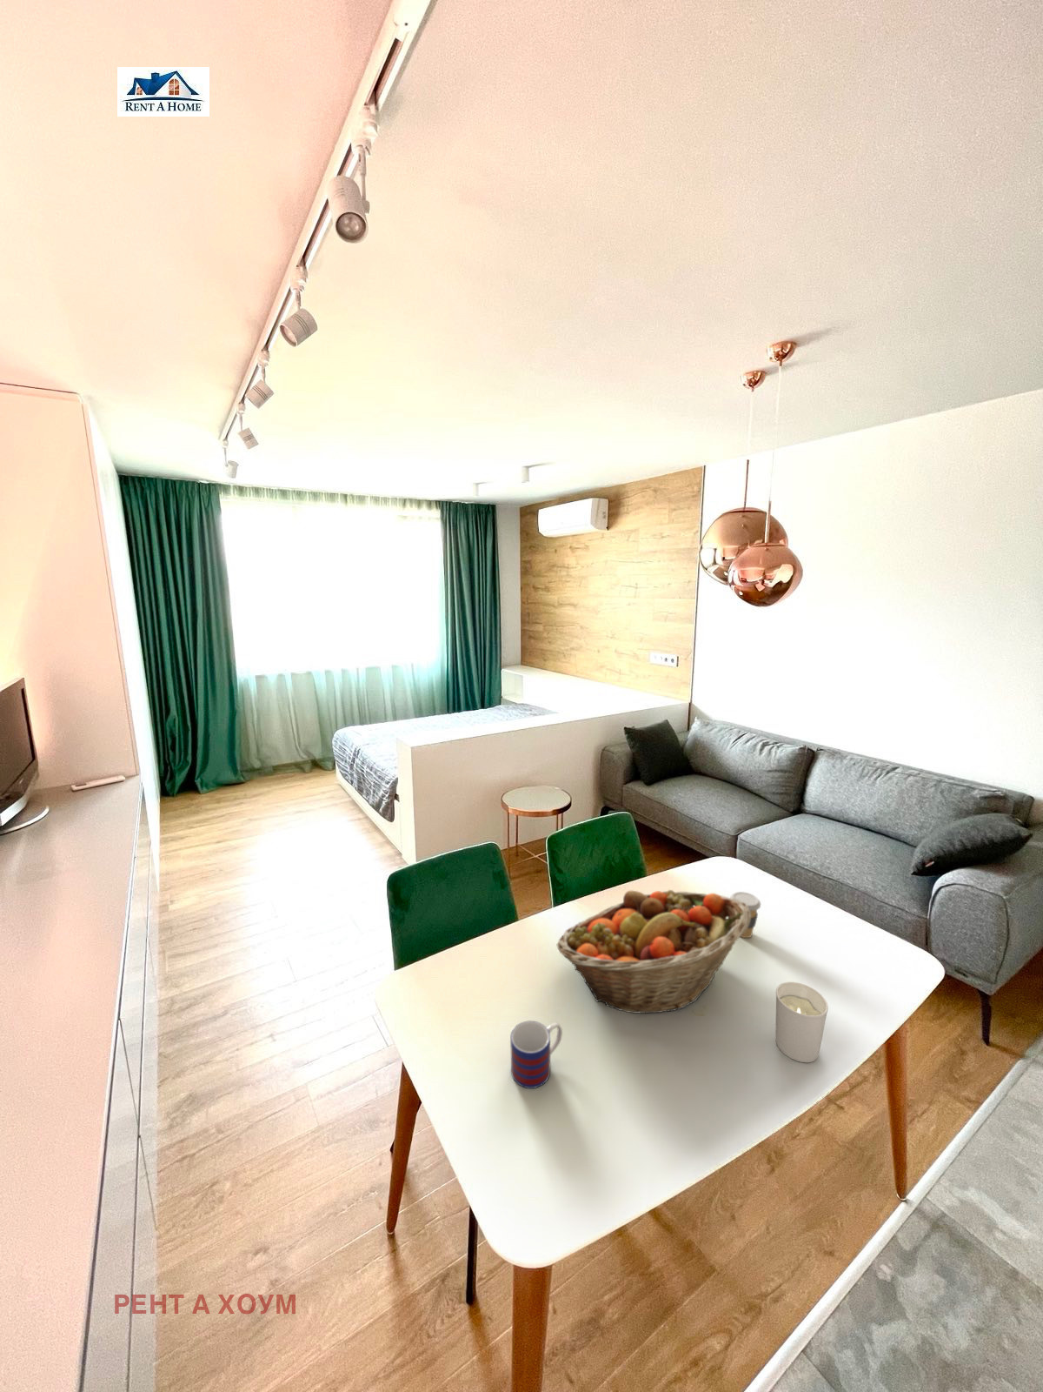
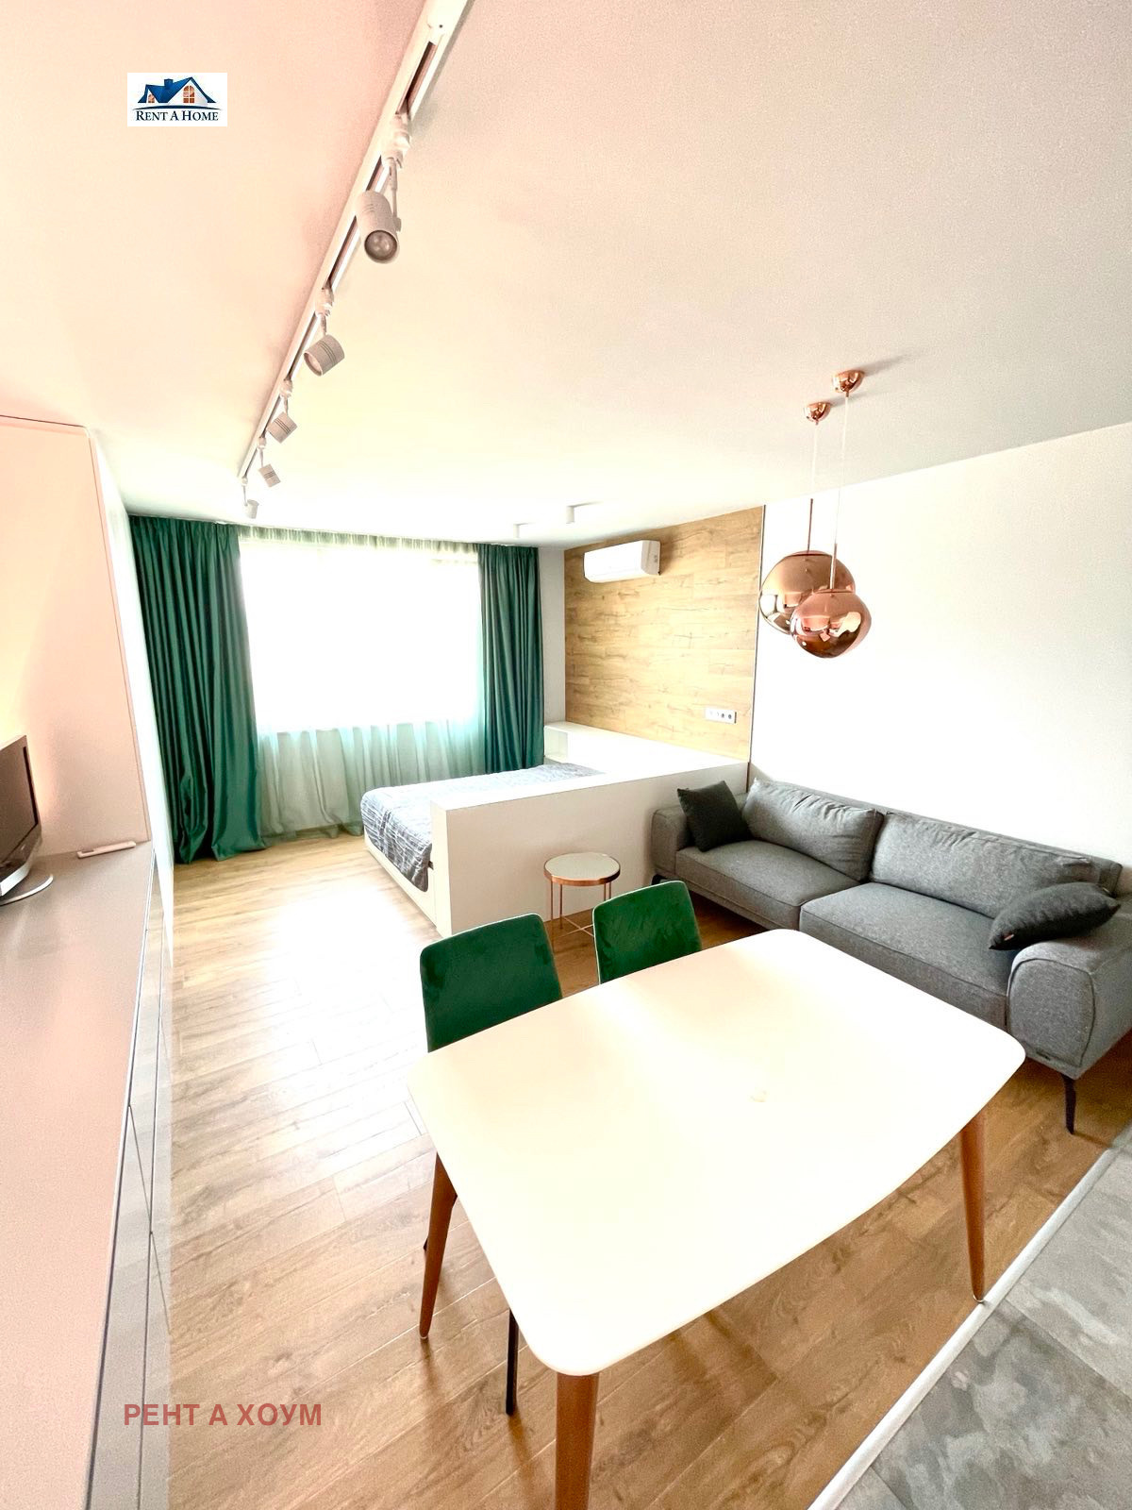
- mug (538, 1048)
- candle holder (799, 1023)
- coffee cup (750, 915)
- fruit basket (654, 939)
